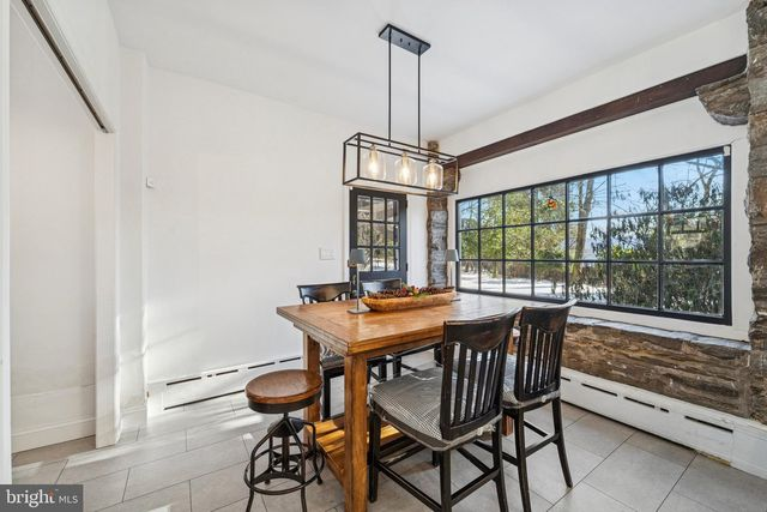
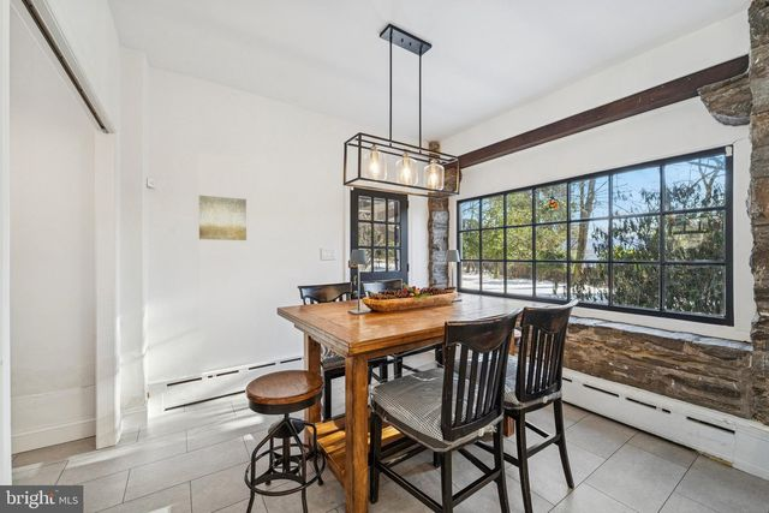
+ wall art (222, 219)
